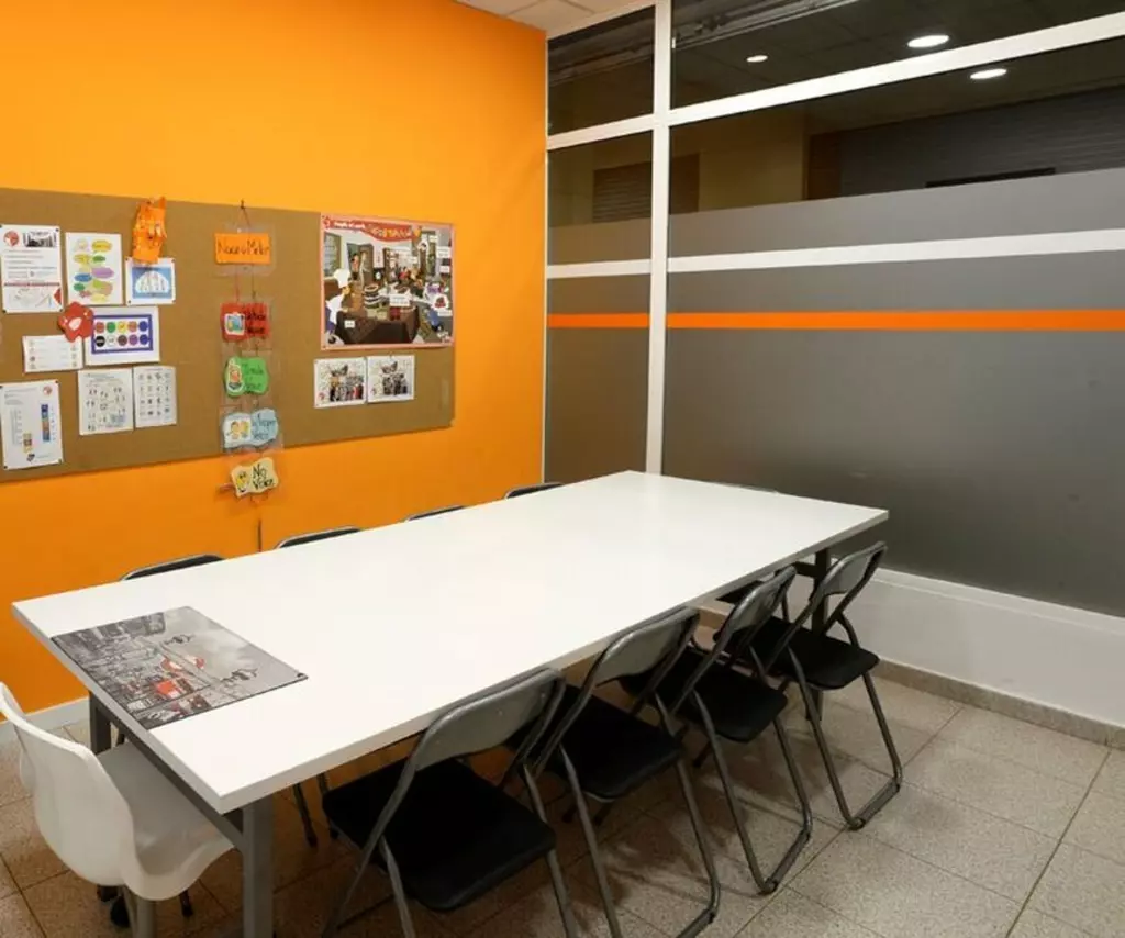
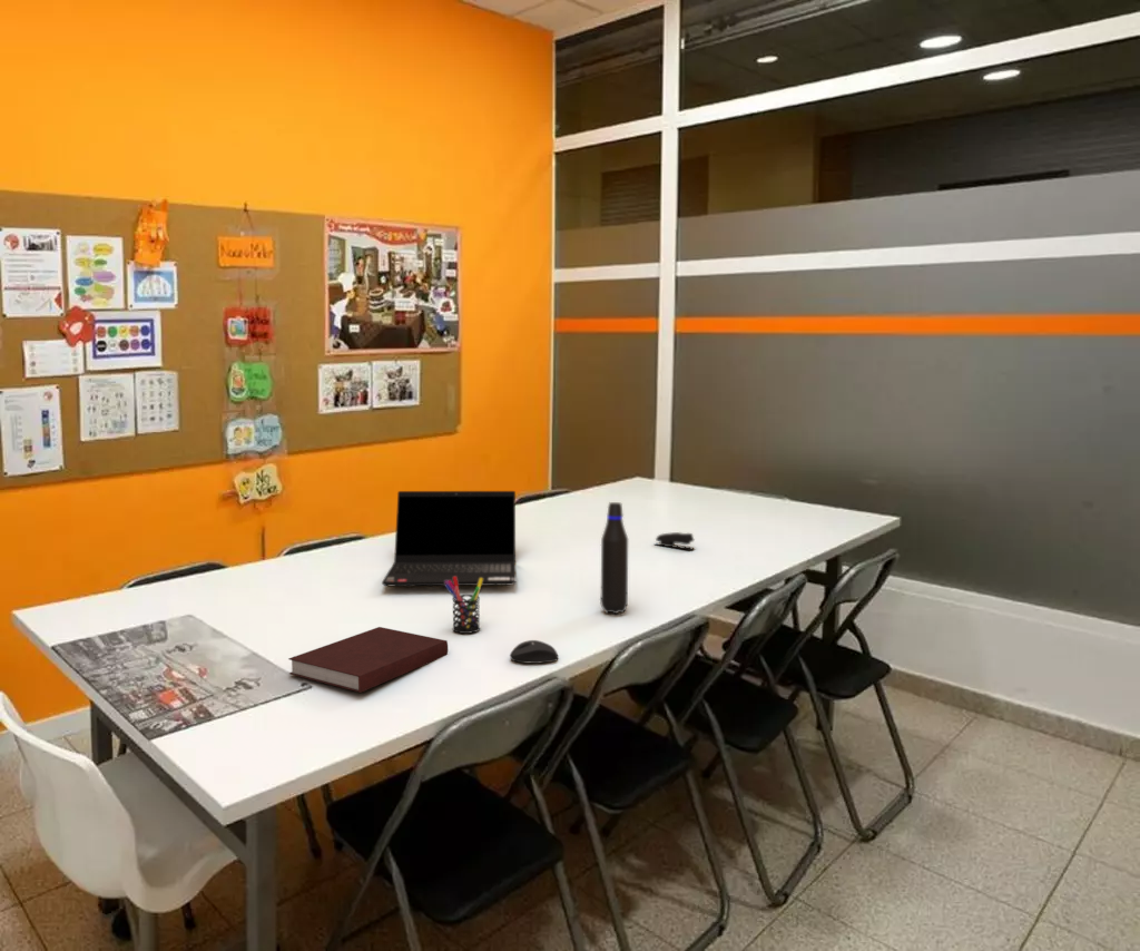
+ water bottle (615, 558)
+ laptop computer (453, 536)
+ mouse (534, 650)
+ notebook (371, 656)
+ stapler (674, 539)
+ pen holder (466, 602)
